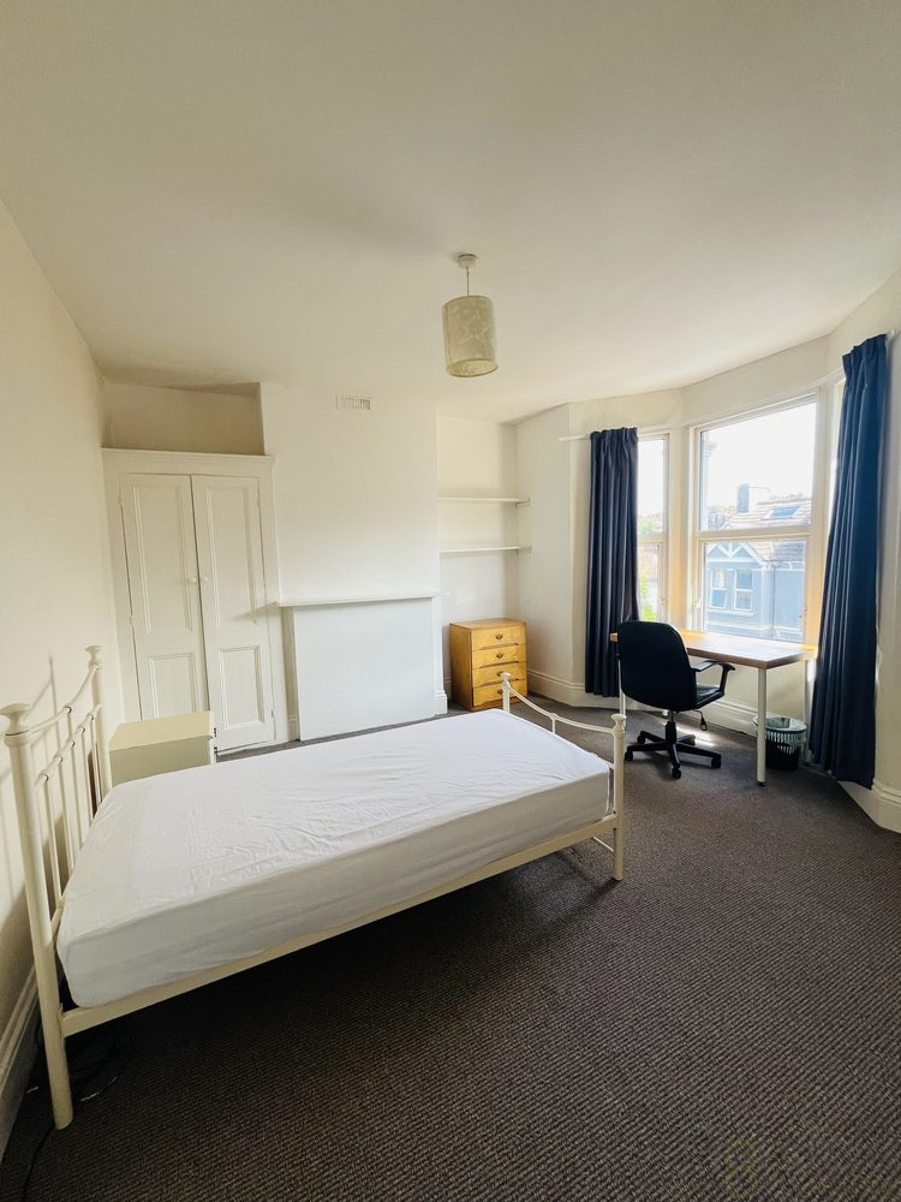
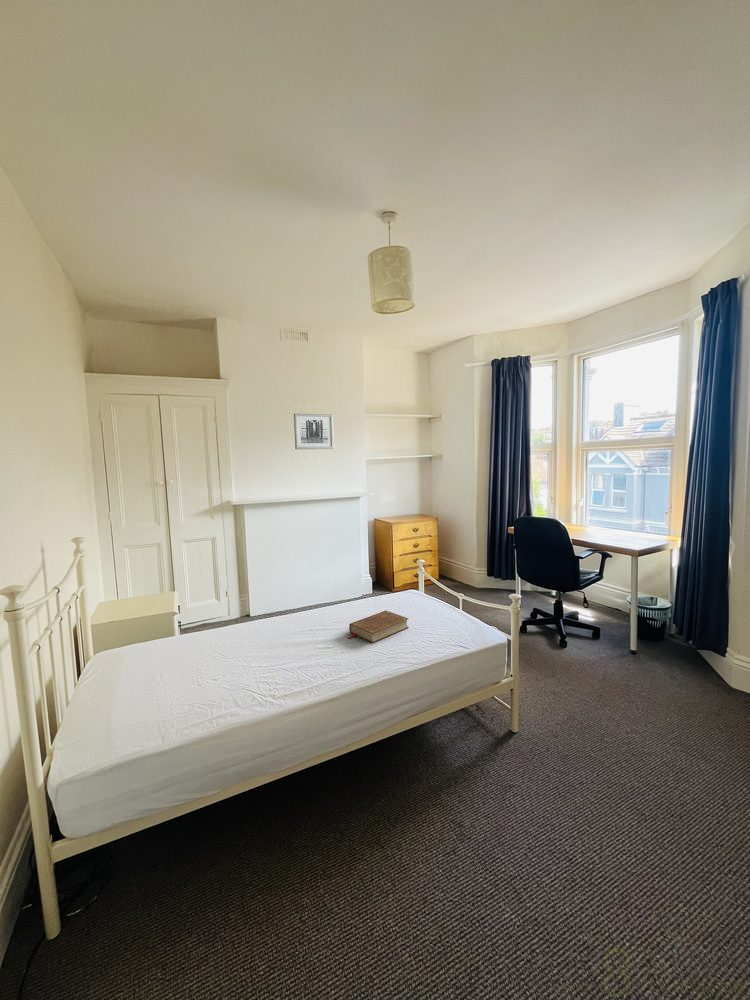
+ wall art (314, 431)
+ book (379, 625)
